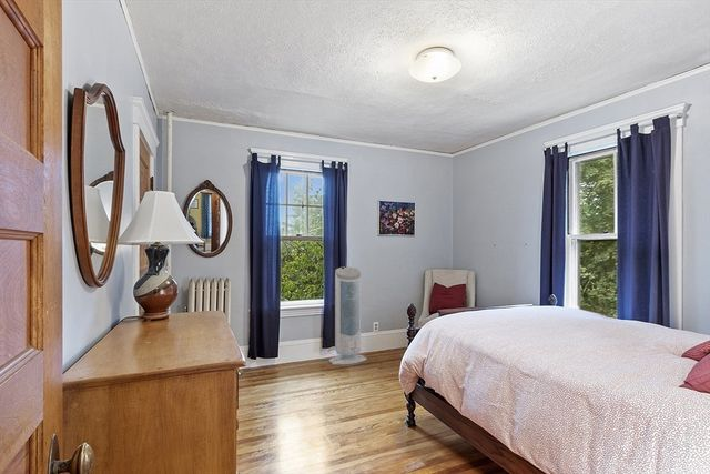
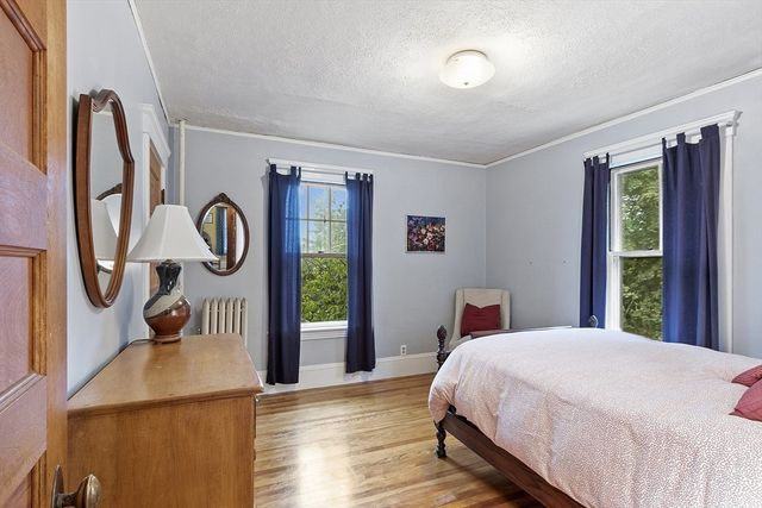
- air purifier (347, 313)
